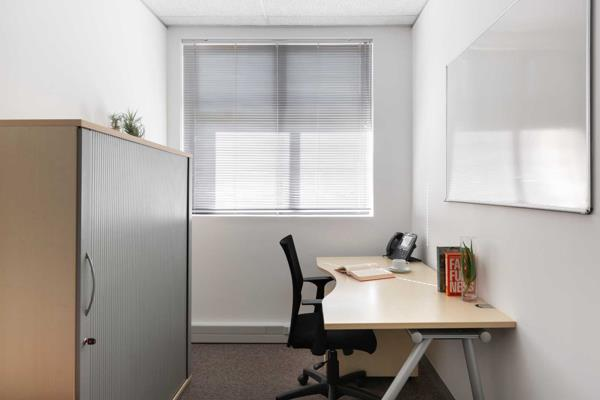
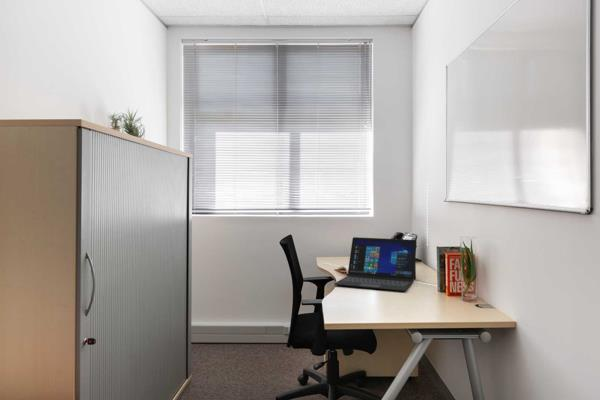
+ laptop (376, 261)
